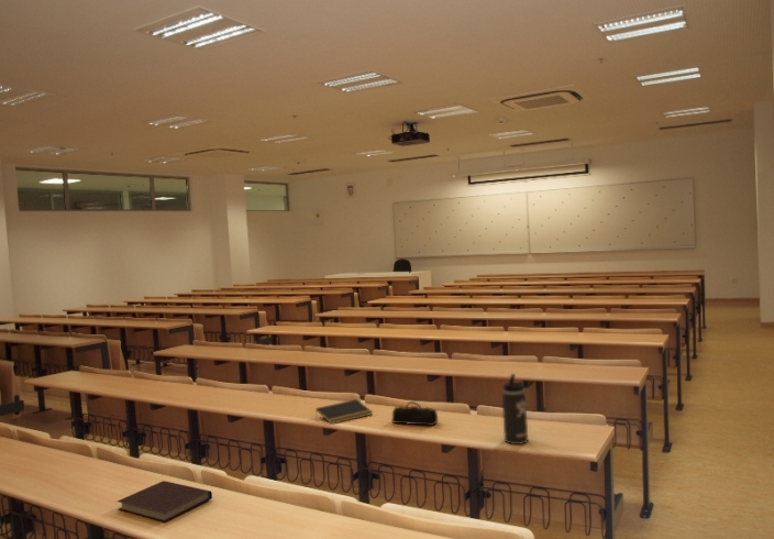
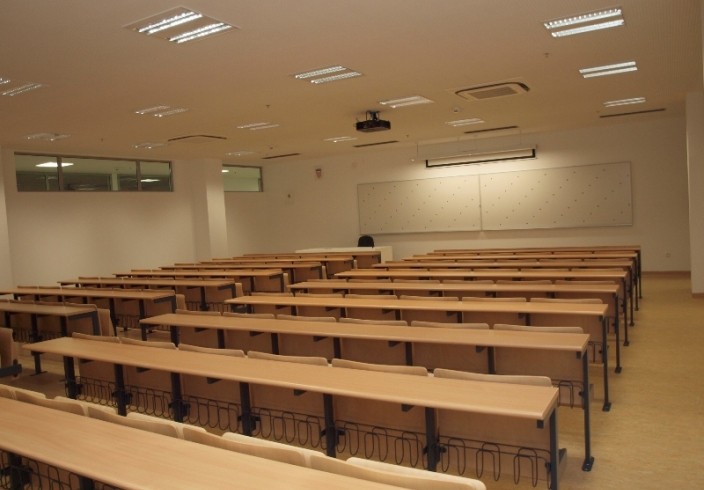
- notebook (165, 499)
- thermos bottle (516, 406)
- pencil case (413, 411)
- notepad (344, 410)
